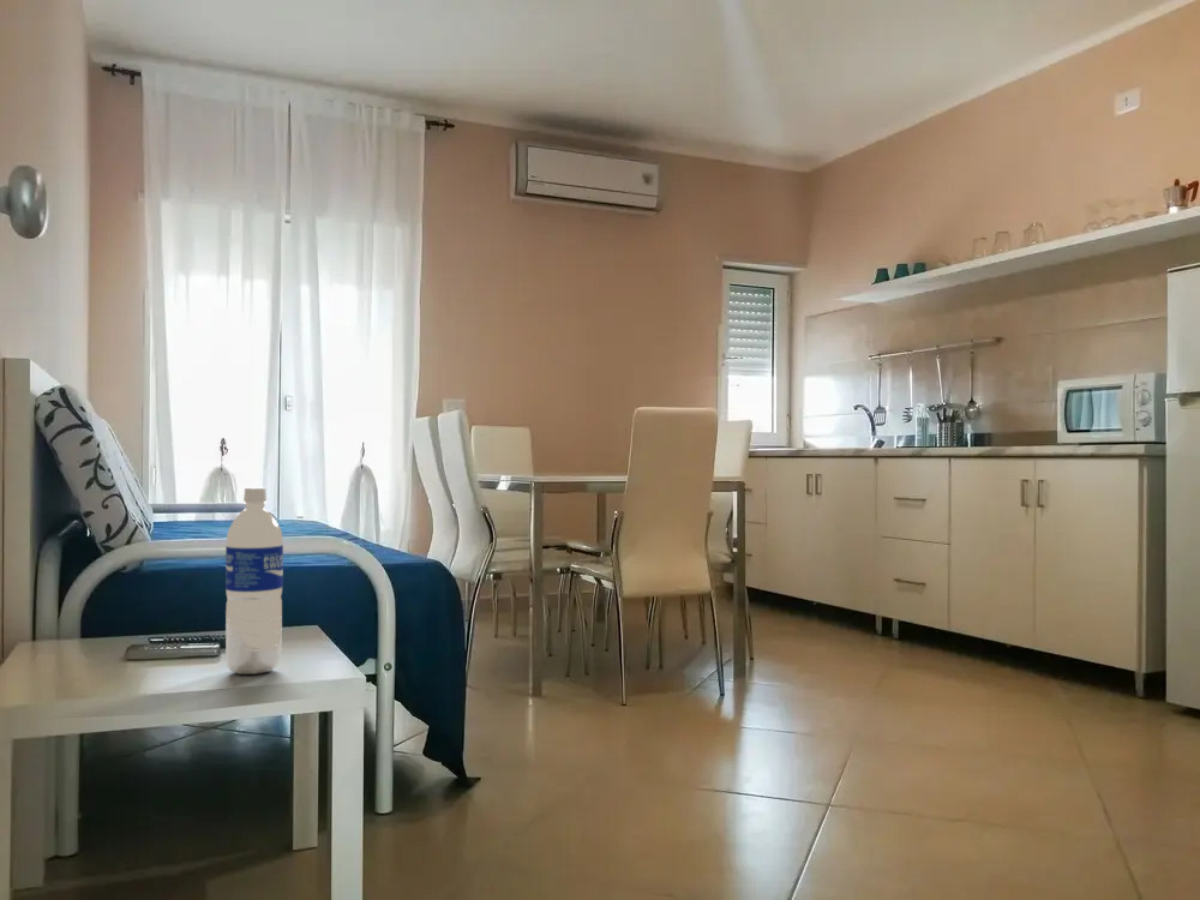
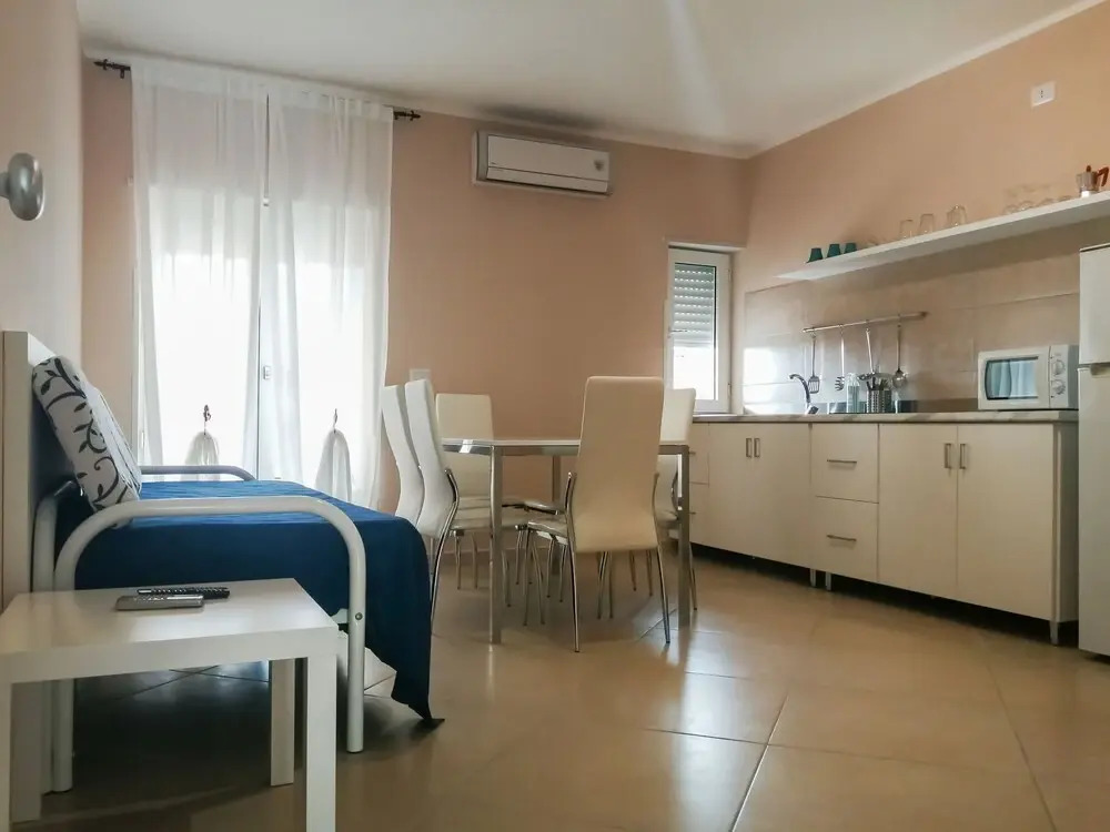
- water bottle (254, 578)
